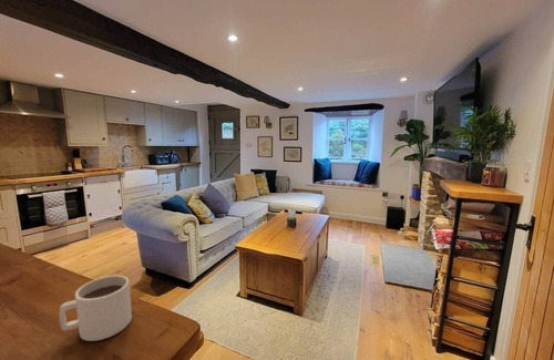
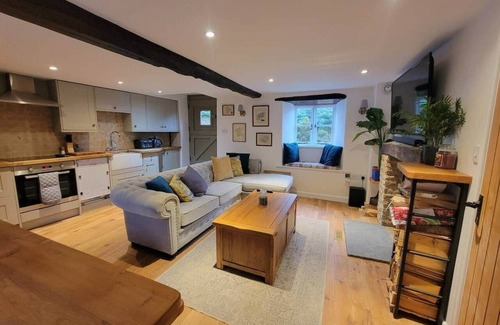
- mug (99, 308)
